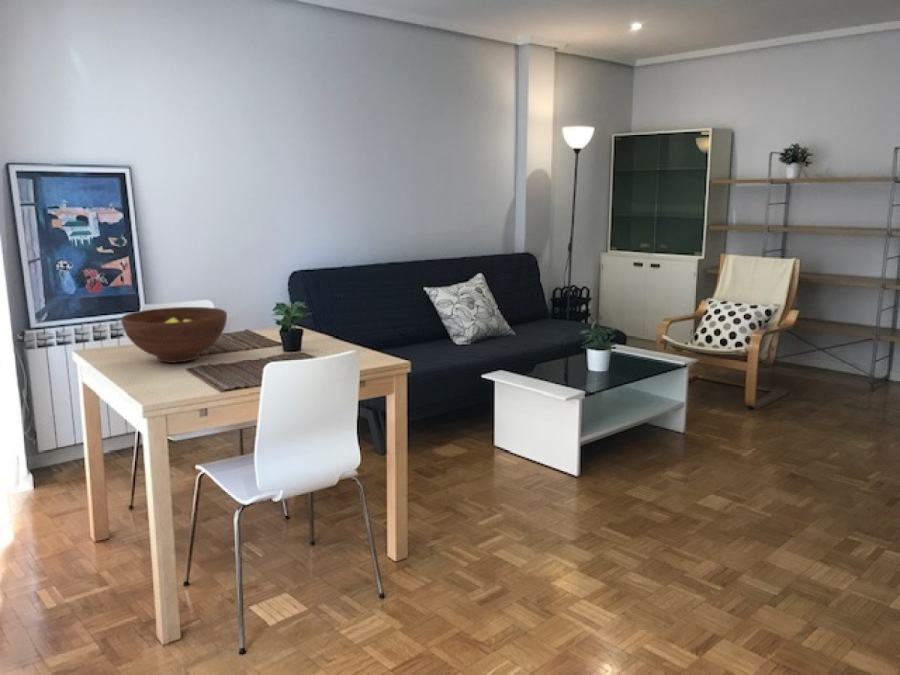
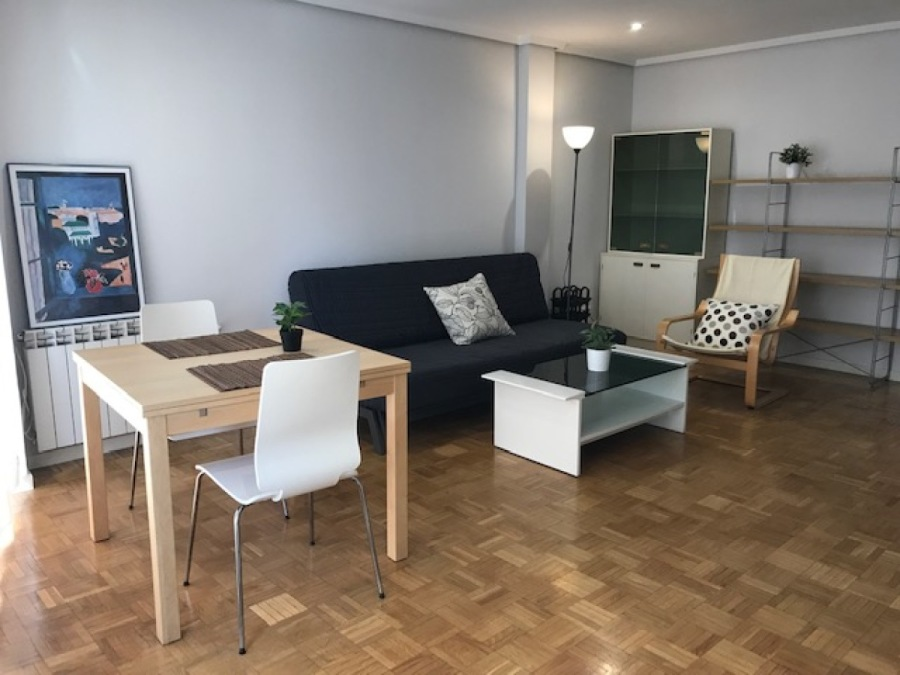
- fruit bowl (176, 337)
